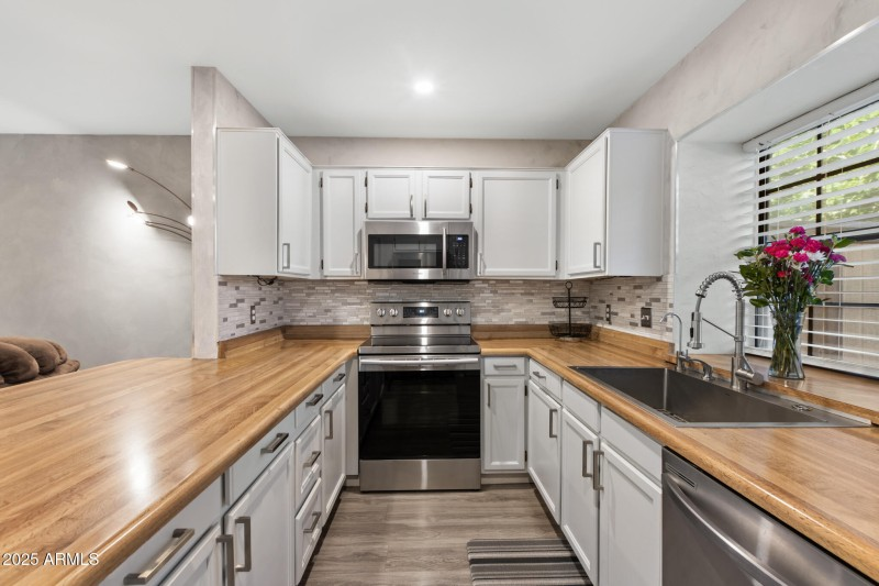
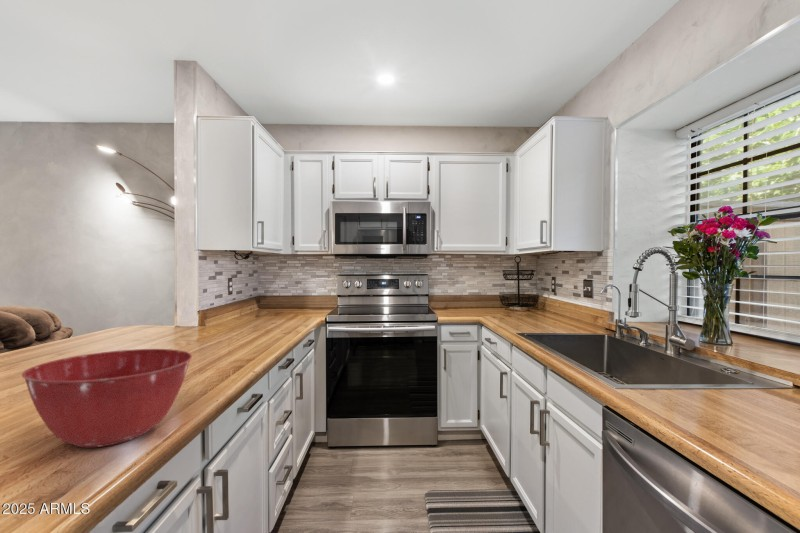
+ mixing bowl (116, 396)
